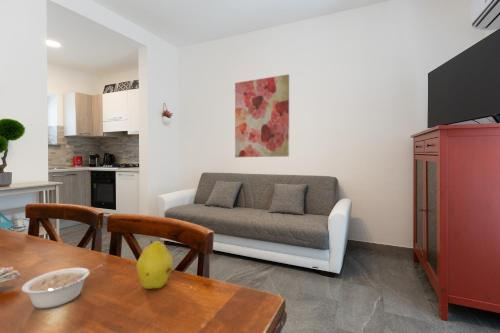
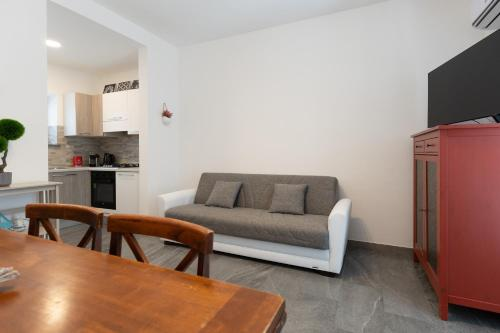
- wall art (260, 118)
- legume (60, 285)
- fruit (155, 263)
